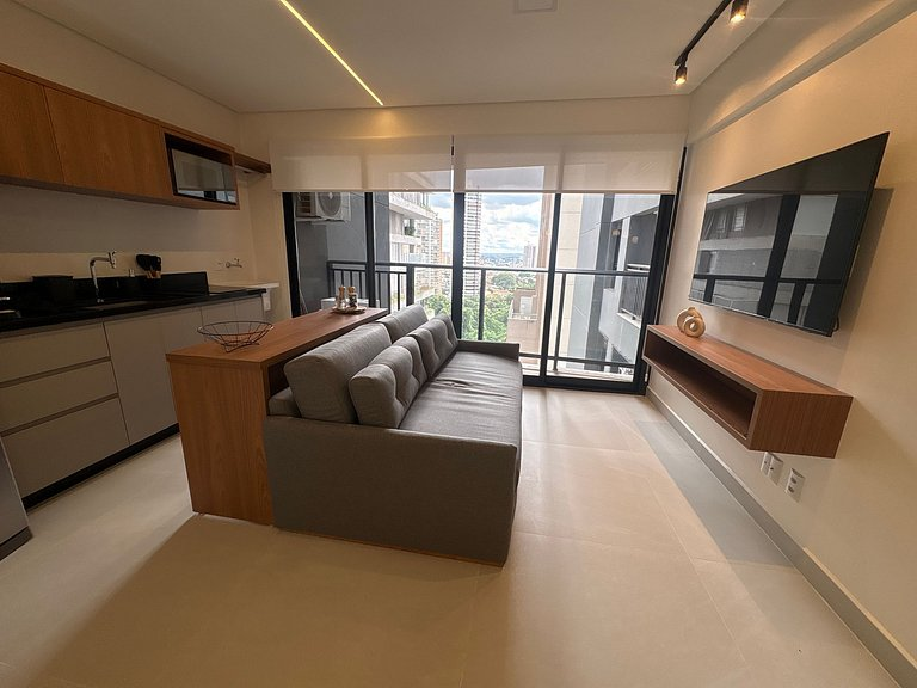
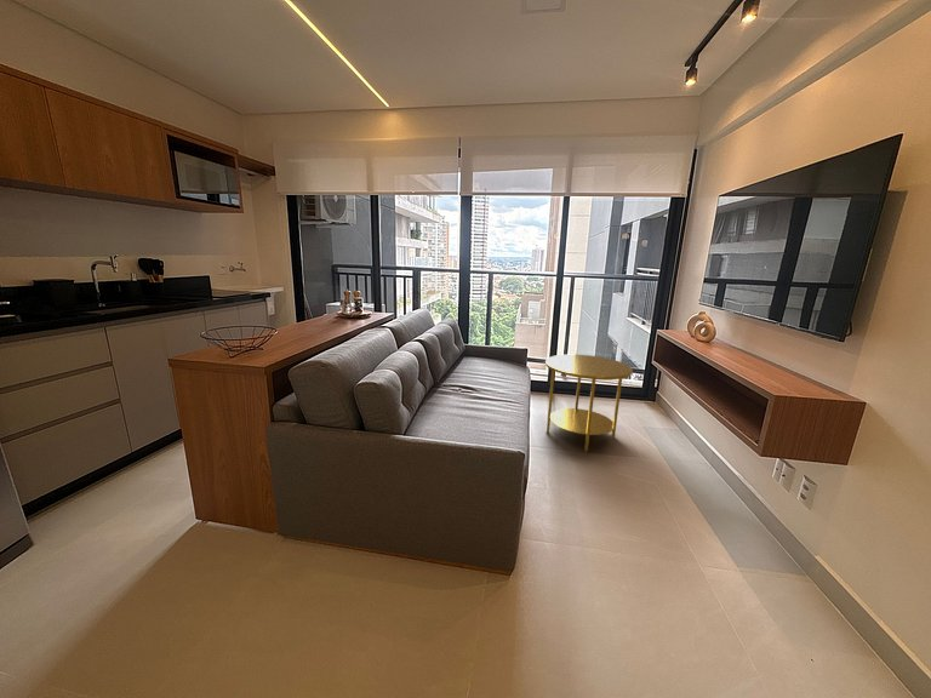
+ side table (577, 400)
